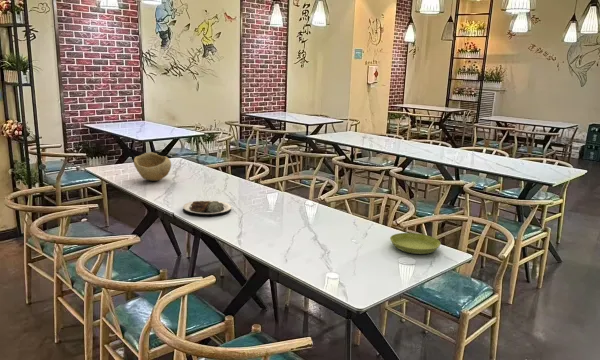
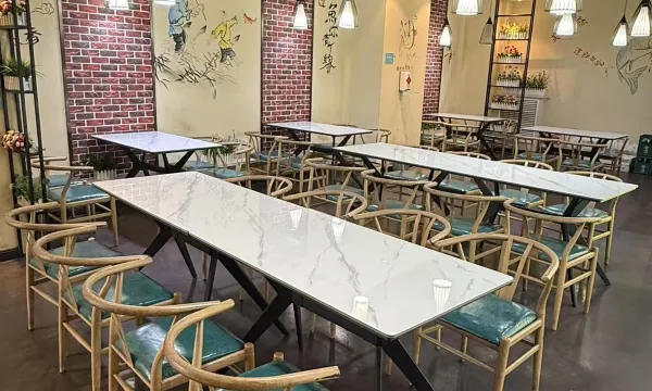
- plate (207, 206)
- saucer (414, 243)
- bowl (153, 167)
